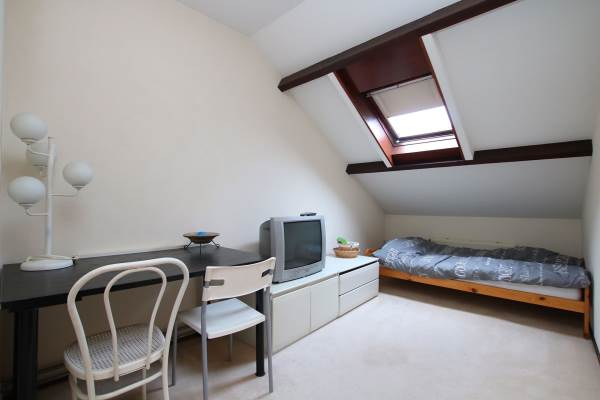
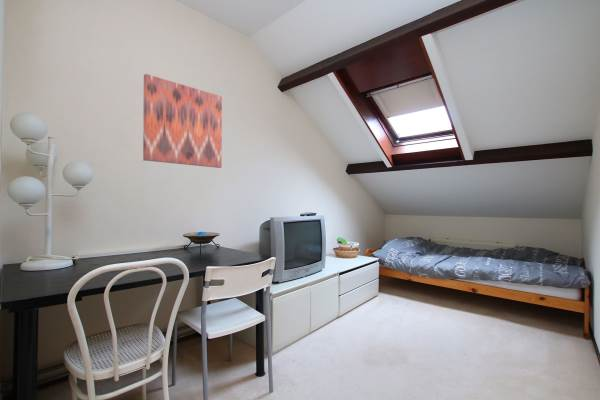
+ wall art (186, 125)
